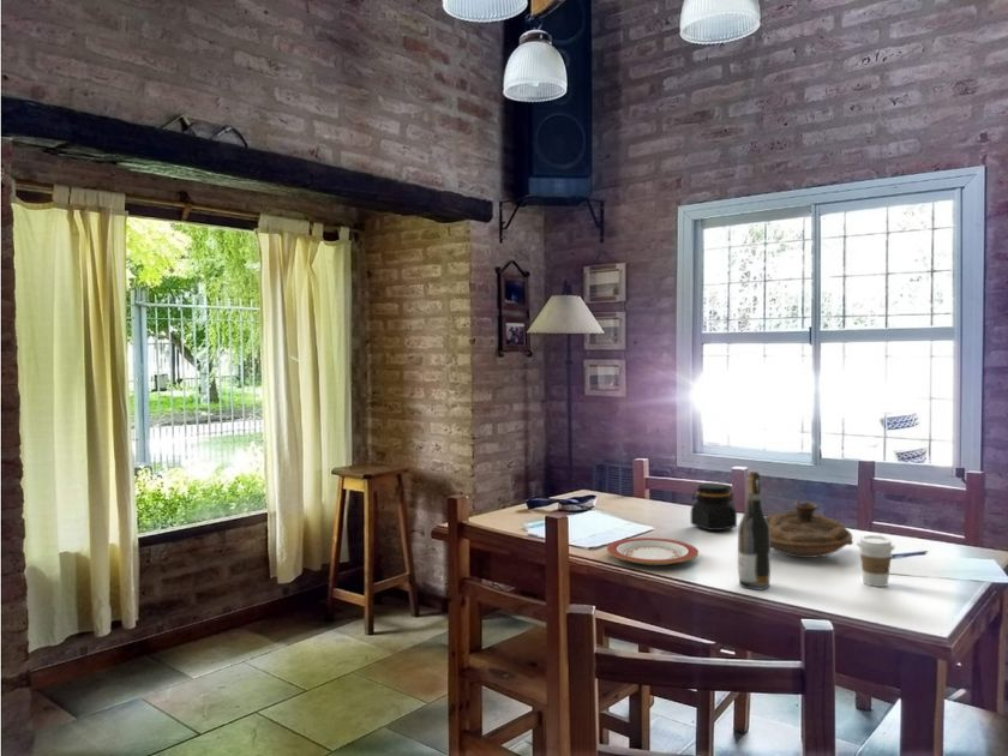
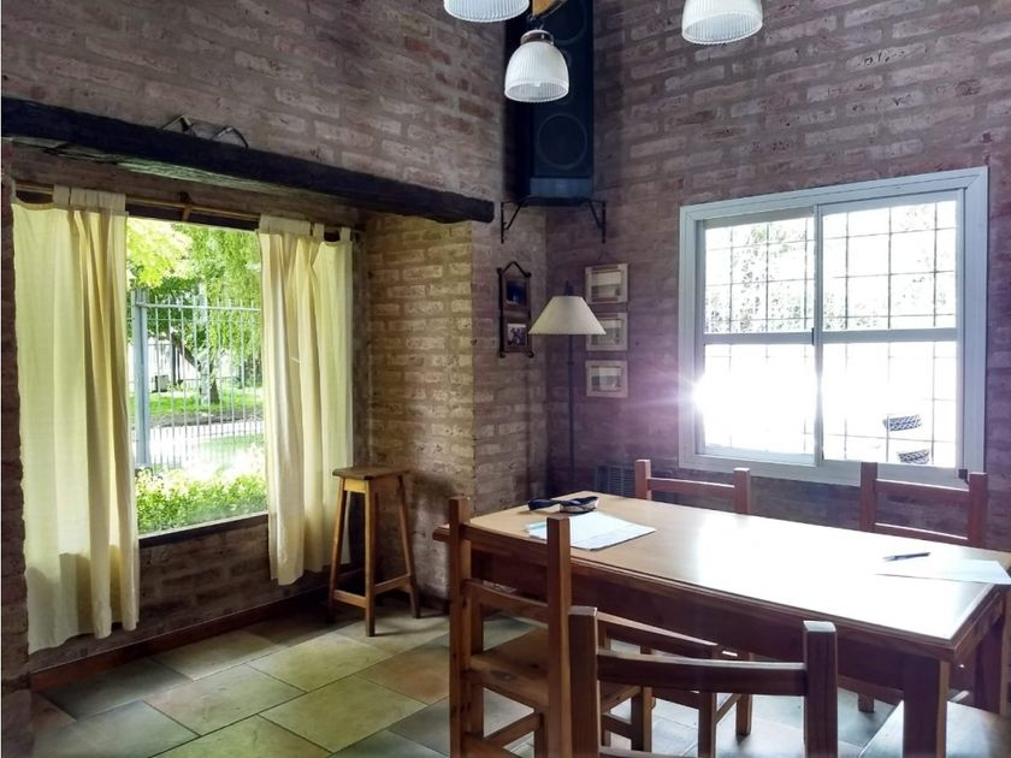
- wine bottle (754, 528)
- decorative bowl (800, 527)
- plate (652, 552)
- jar (713, 506)
- coffee cup (875, 560)
